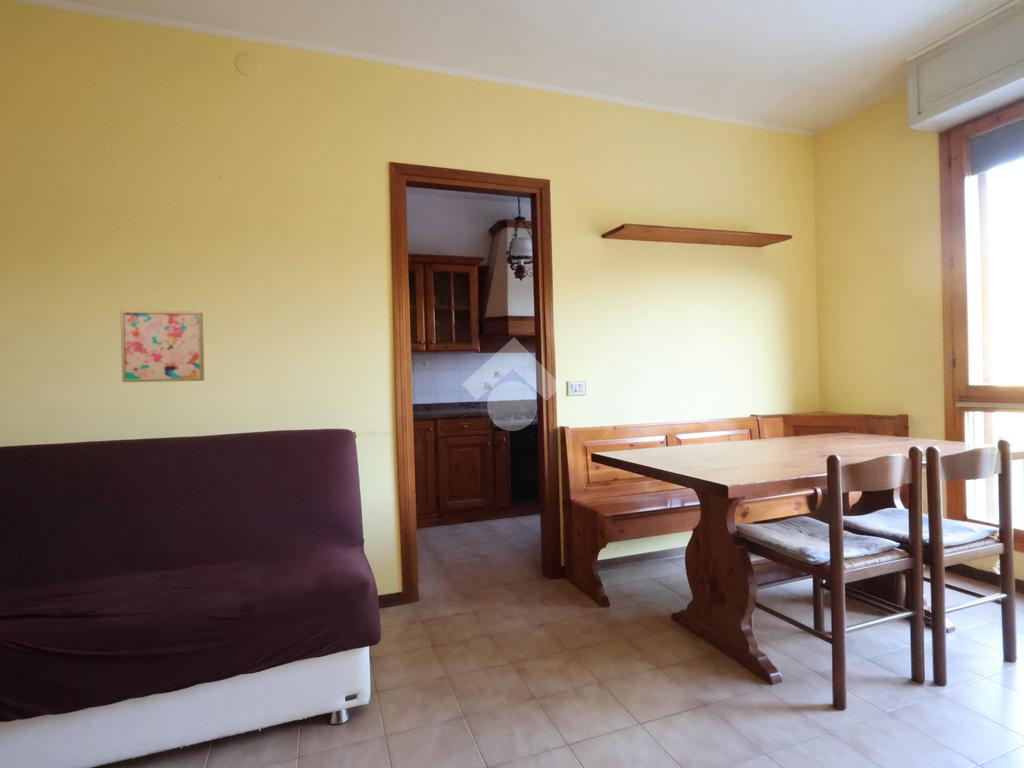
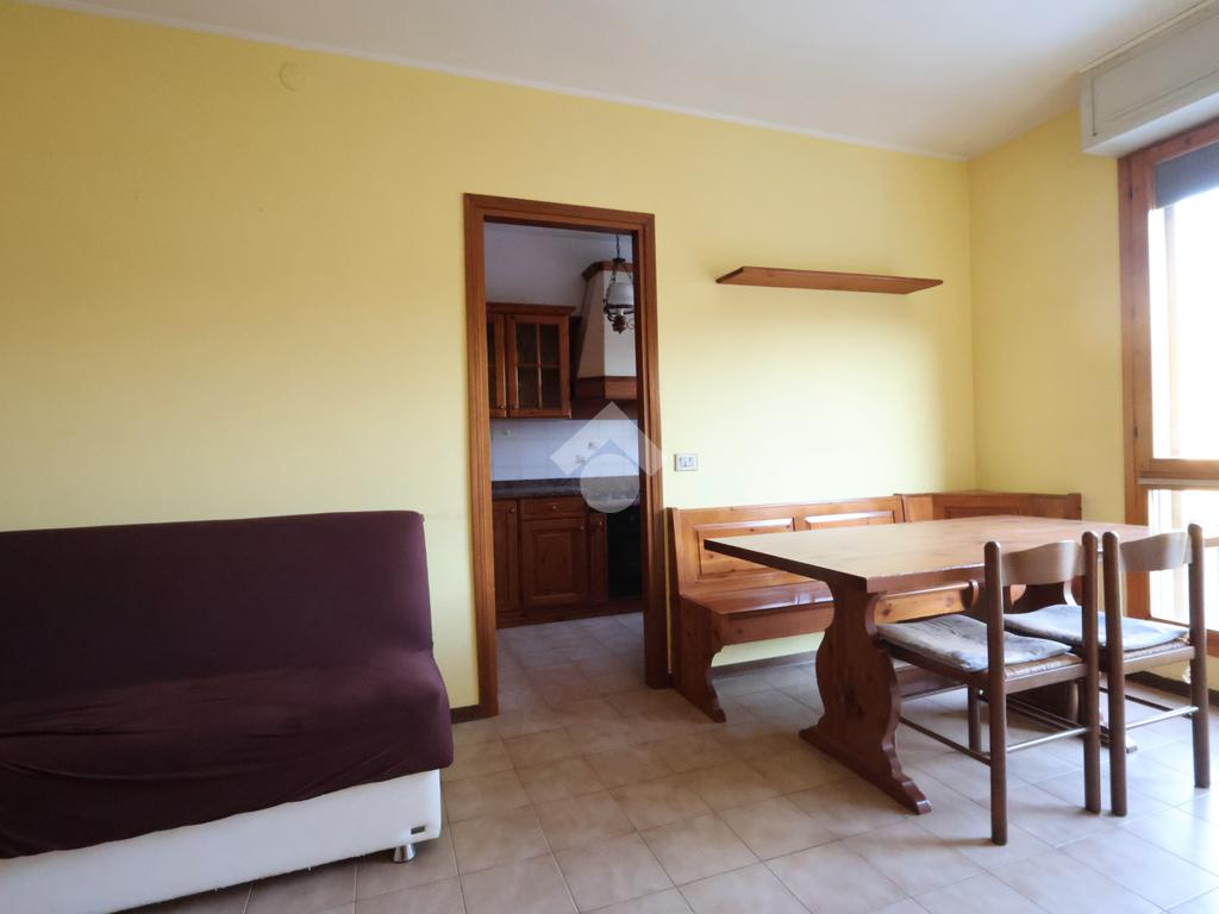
- wall art (163, 346)
